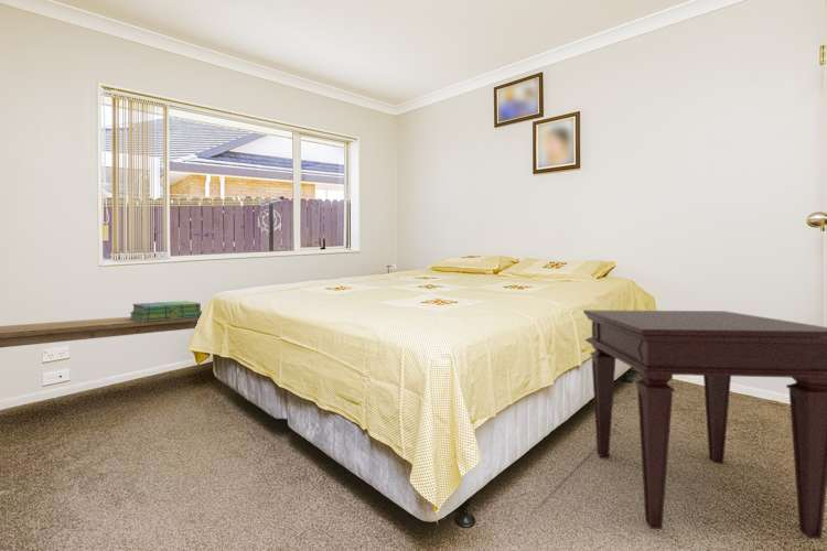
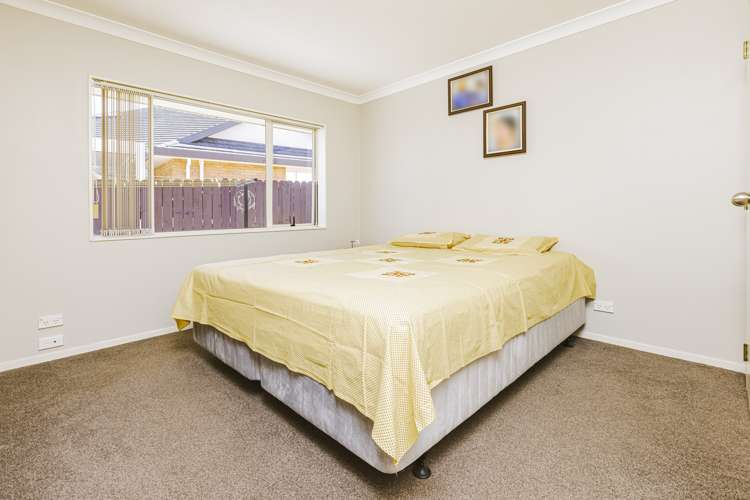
- stack of books (167, 310)
- side table (706, 404)
- bench (132, 334)
